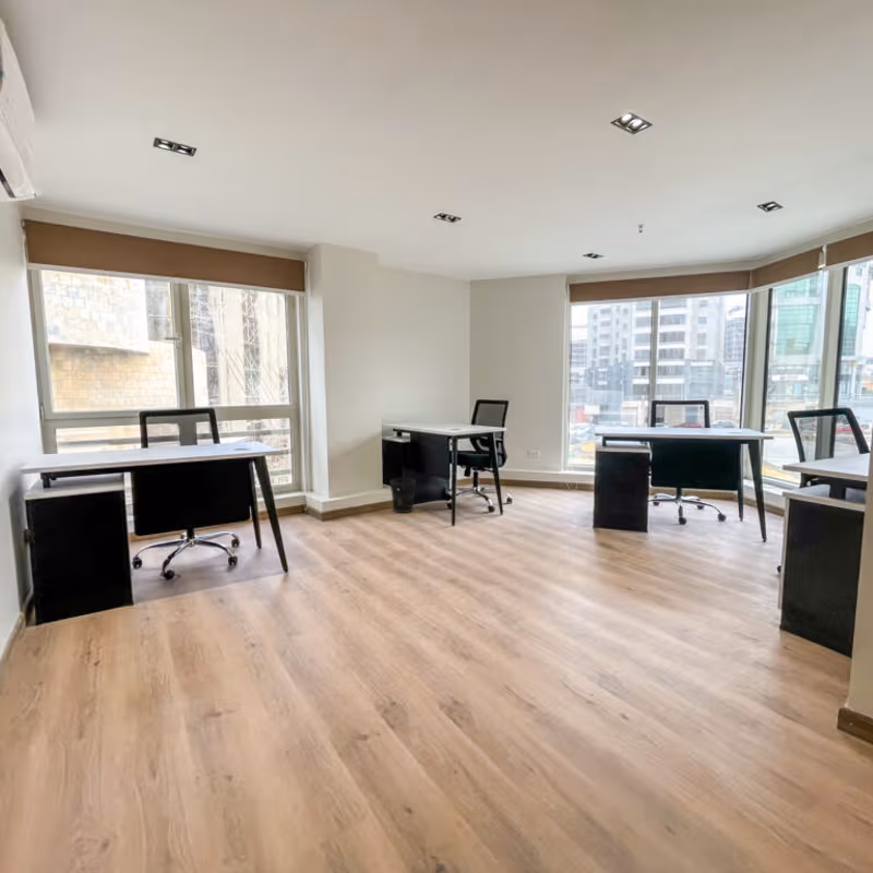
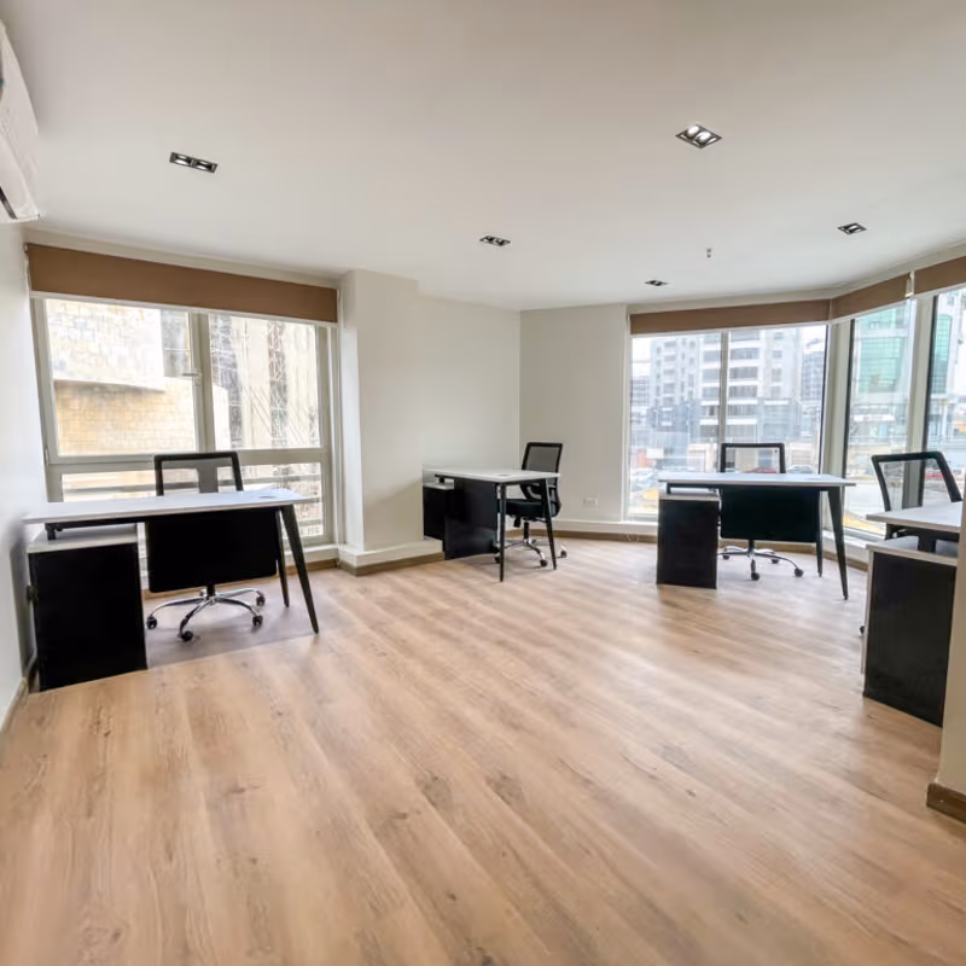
- wastebasket (403, 495)
